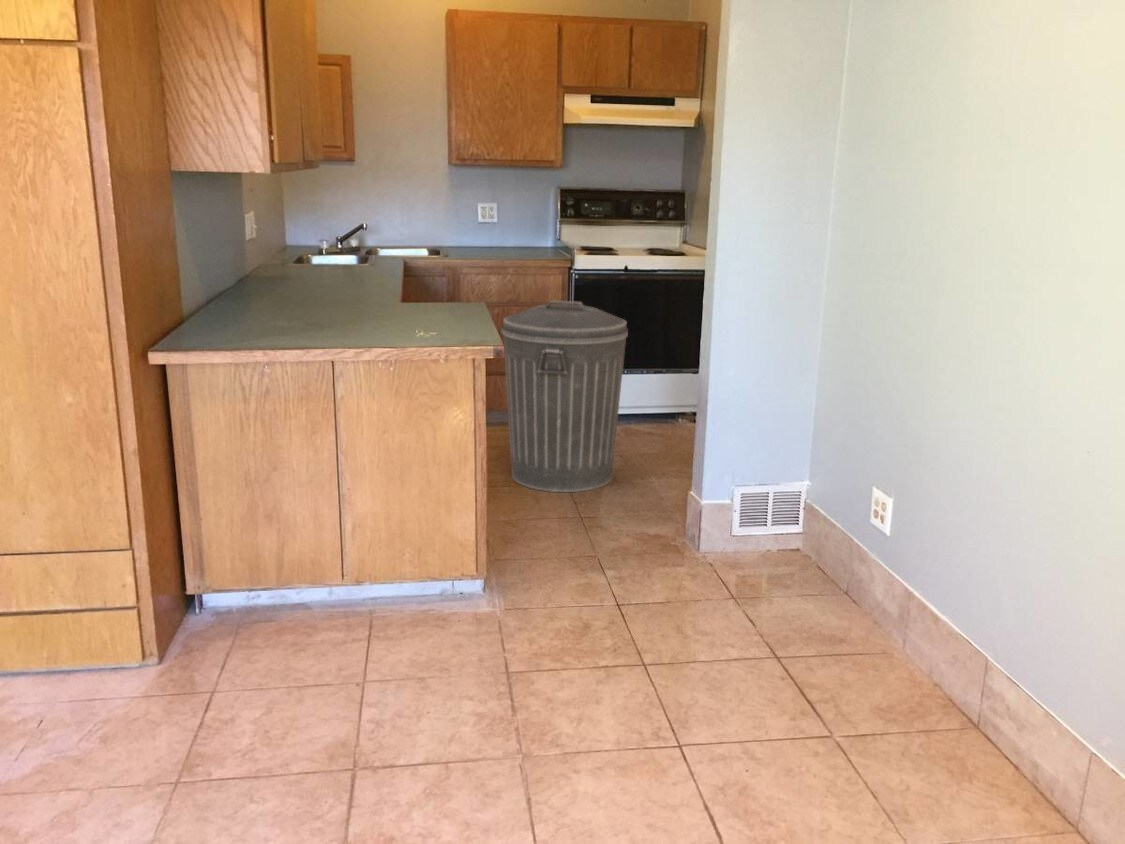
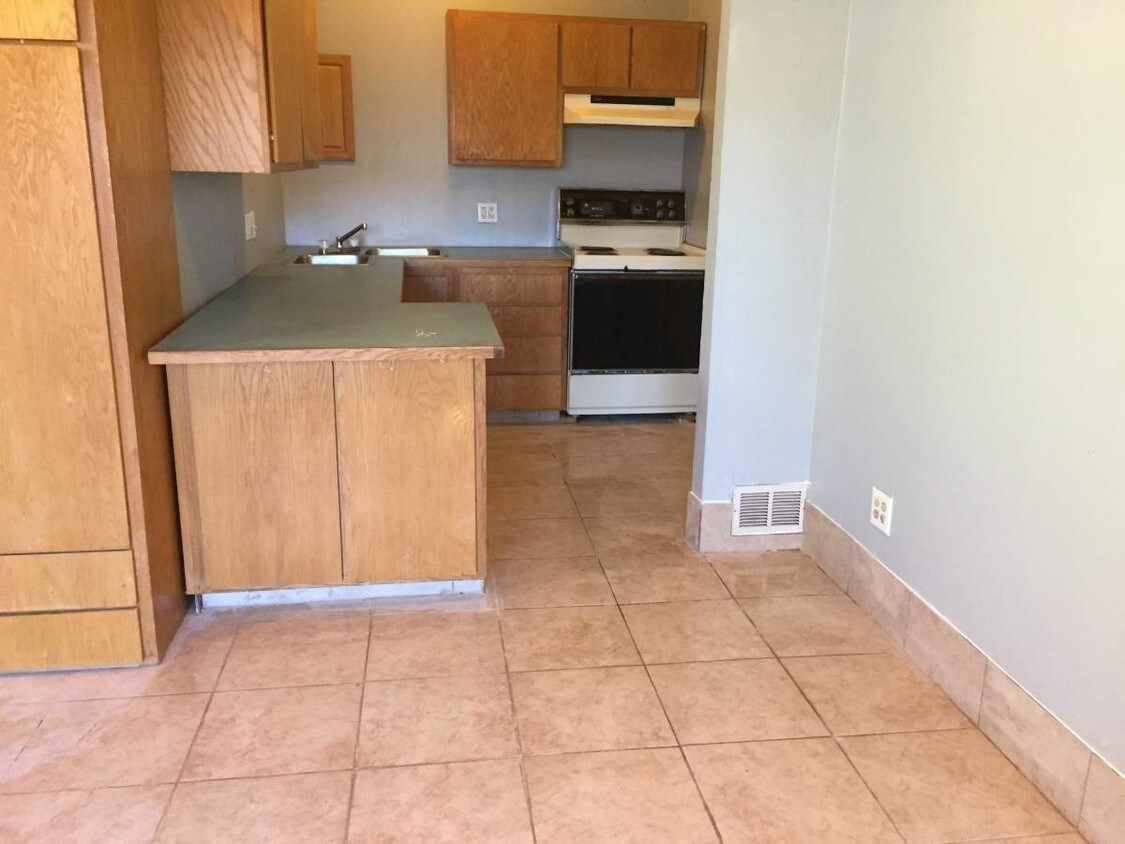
- trash can (563, 390)
